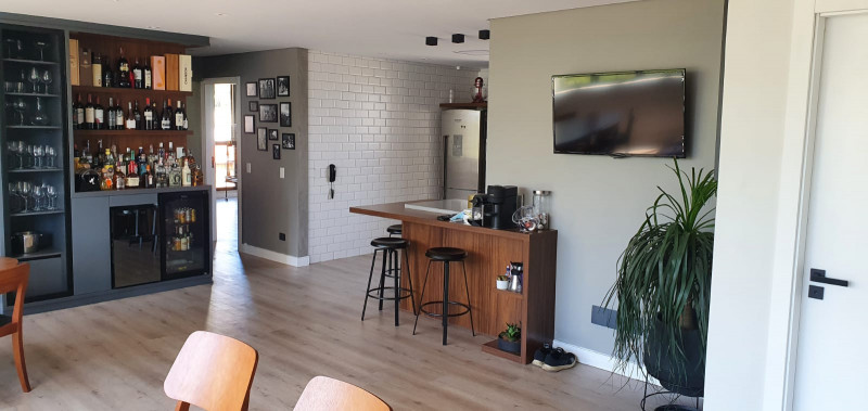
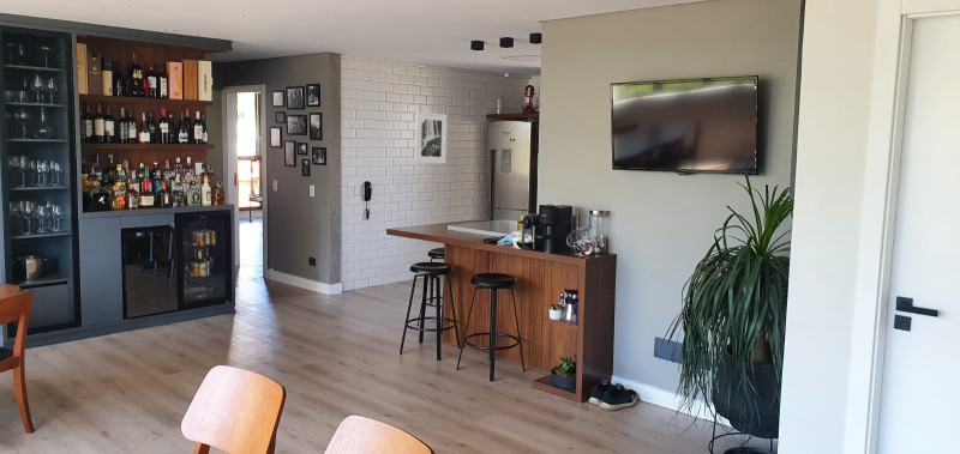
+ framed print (431, 138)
